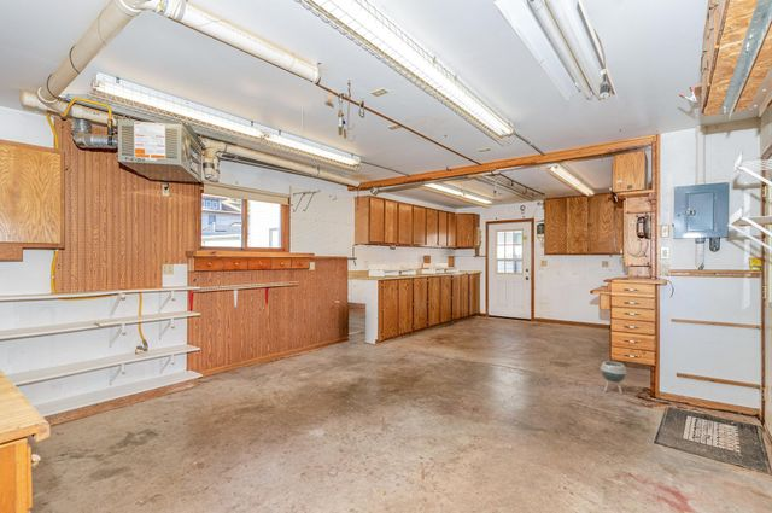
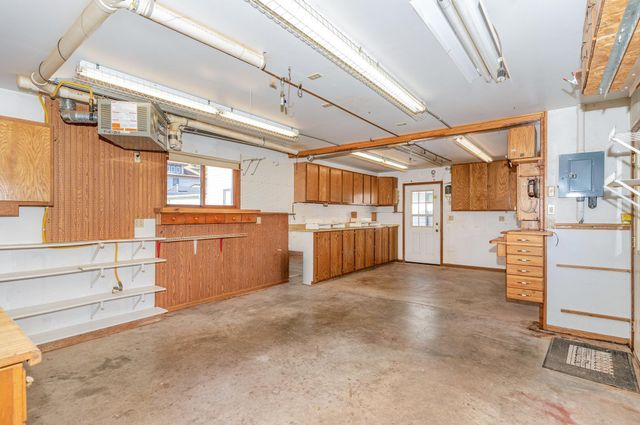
- planter (613, 377)
